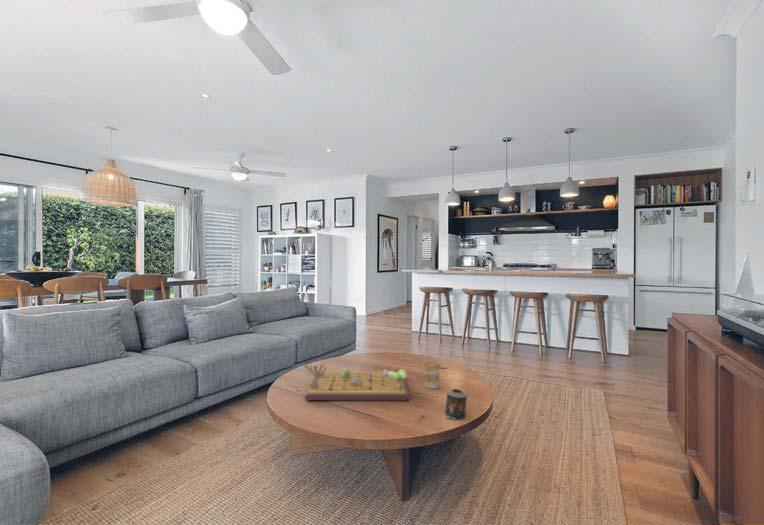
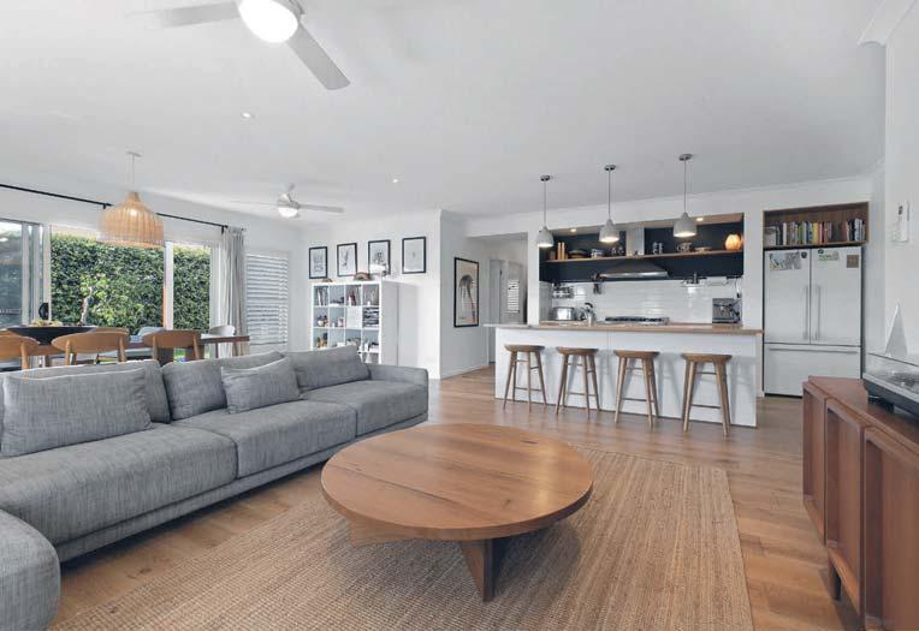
- gameboard (357, 373)
- coffee cup (431, 375)
- candle (453, 403)
